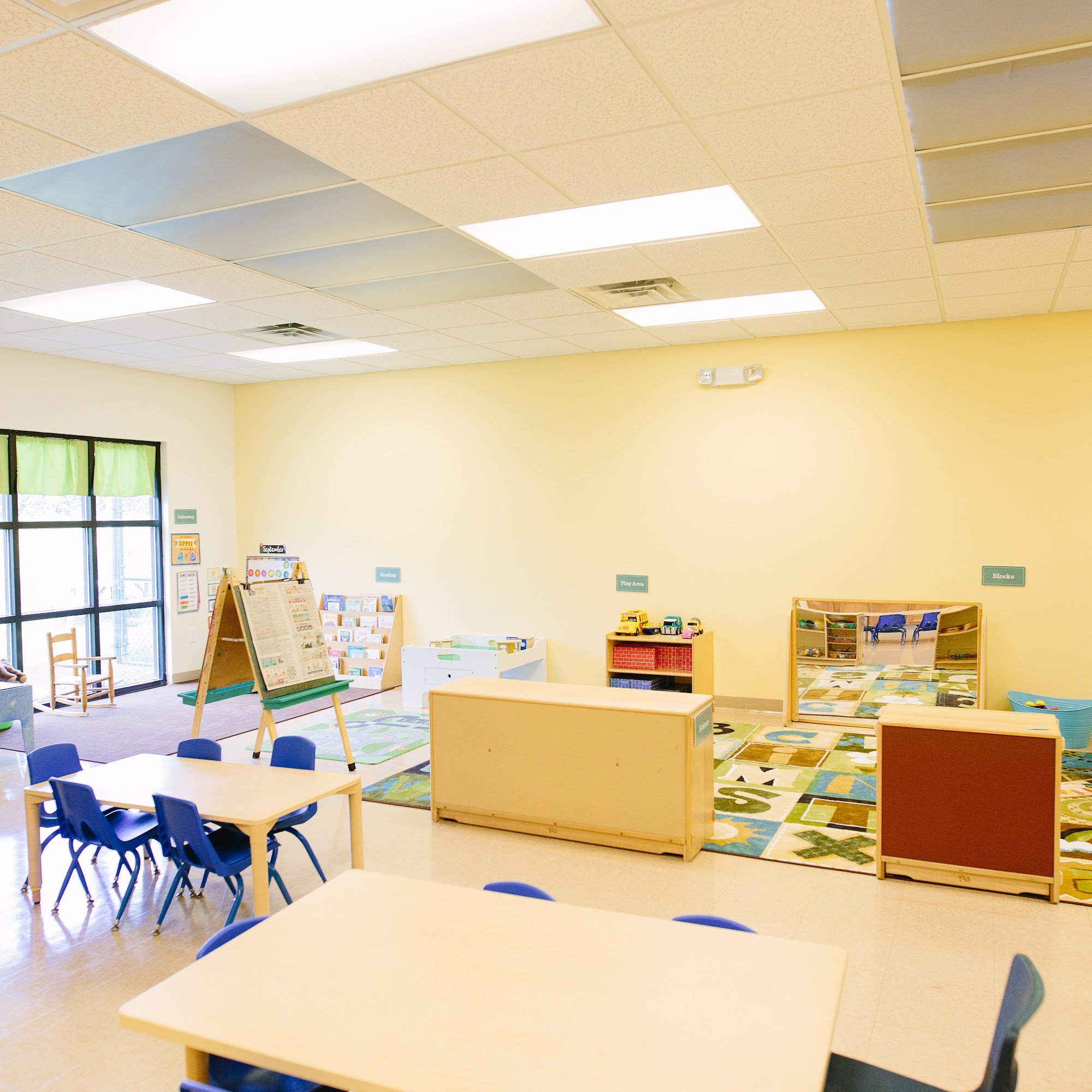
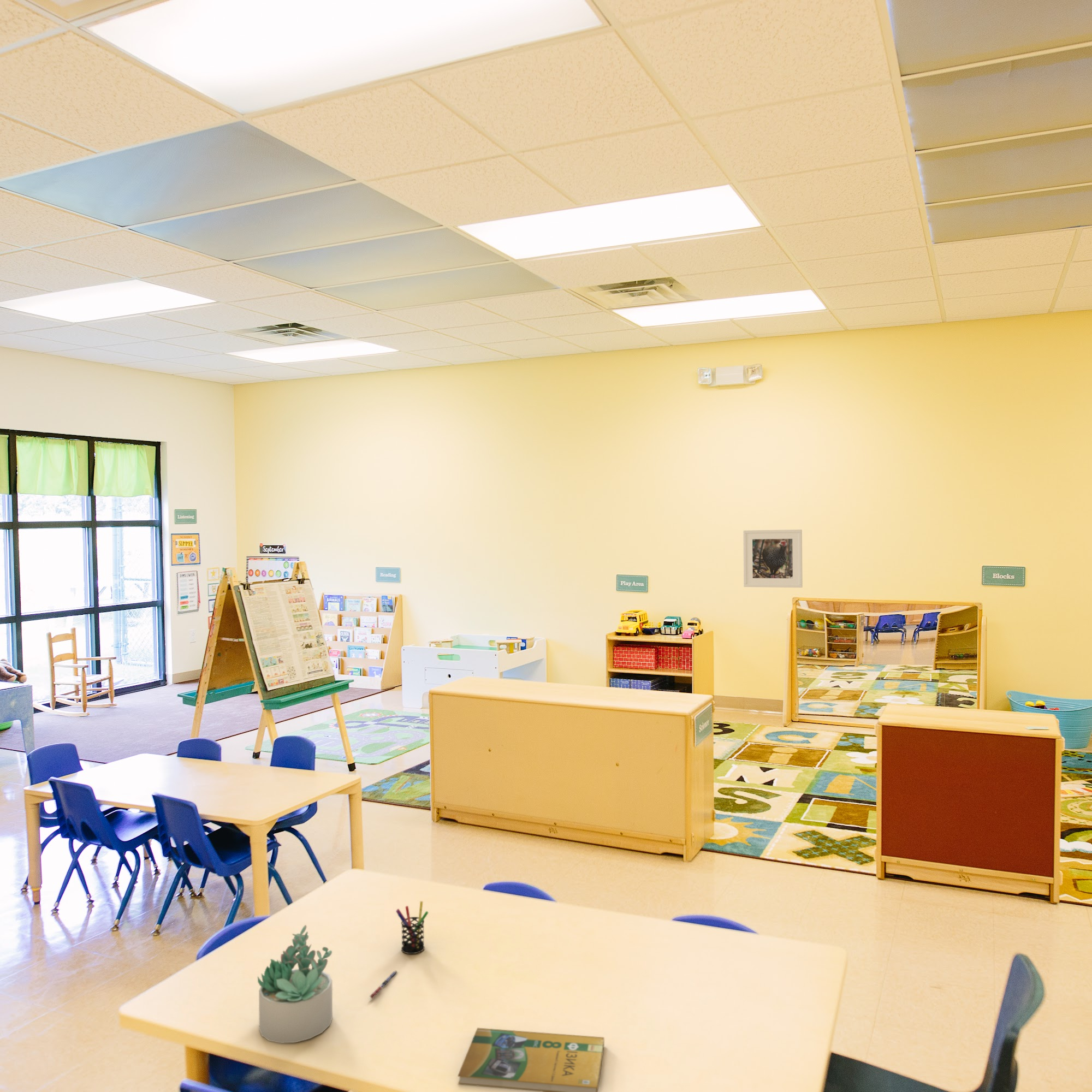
+ pen (384, 983)
+ booklet (533, 1060)
+ pen holder (414, 926)
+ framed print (772, 559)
+ succulent plant (295, 980)
